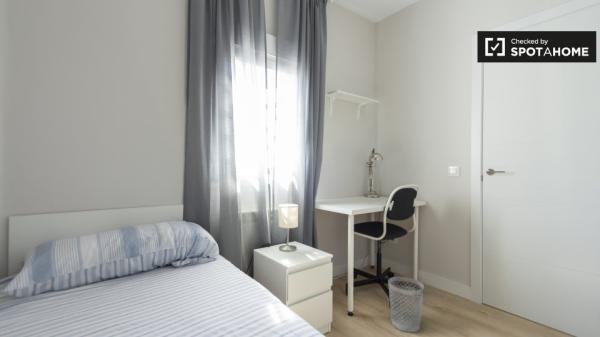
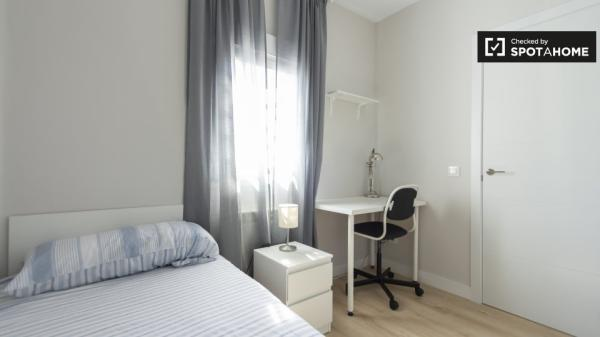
- wastebasket (405, 304)
